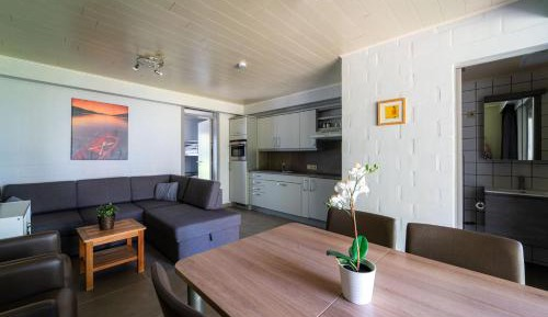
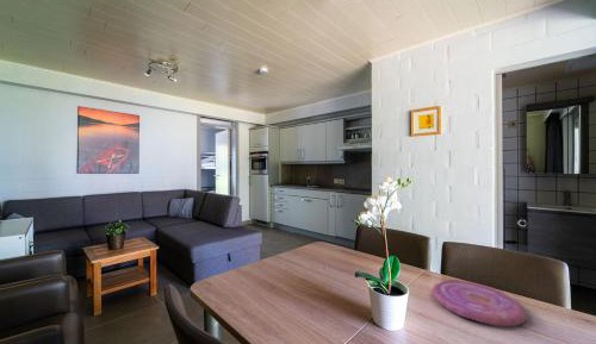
+ plate (474, 299)
